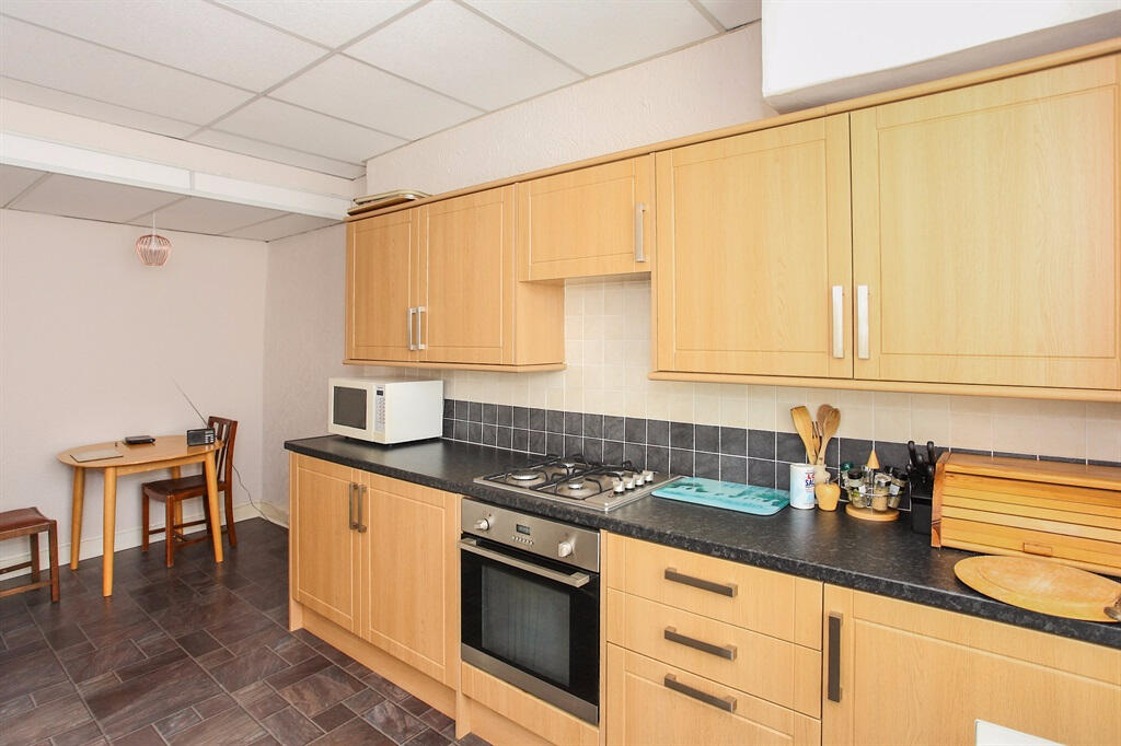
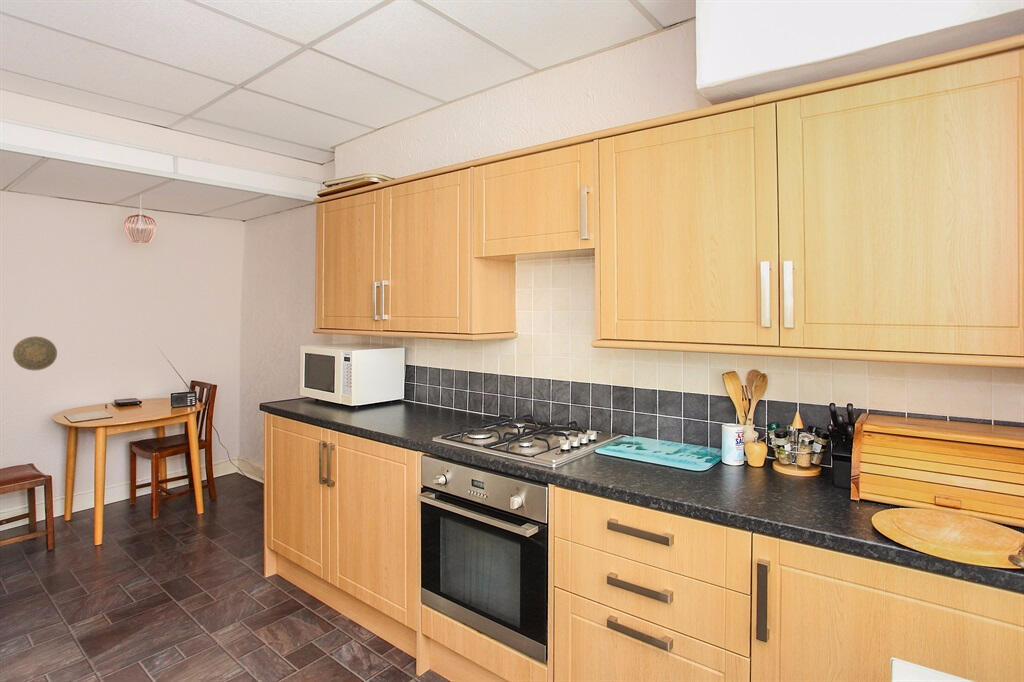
+ decorative plate (35, 353)
